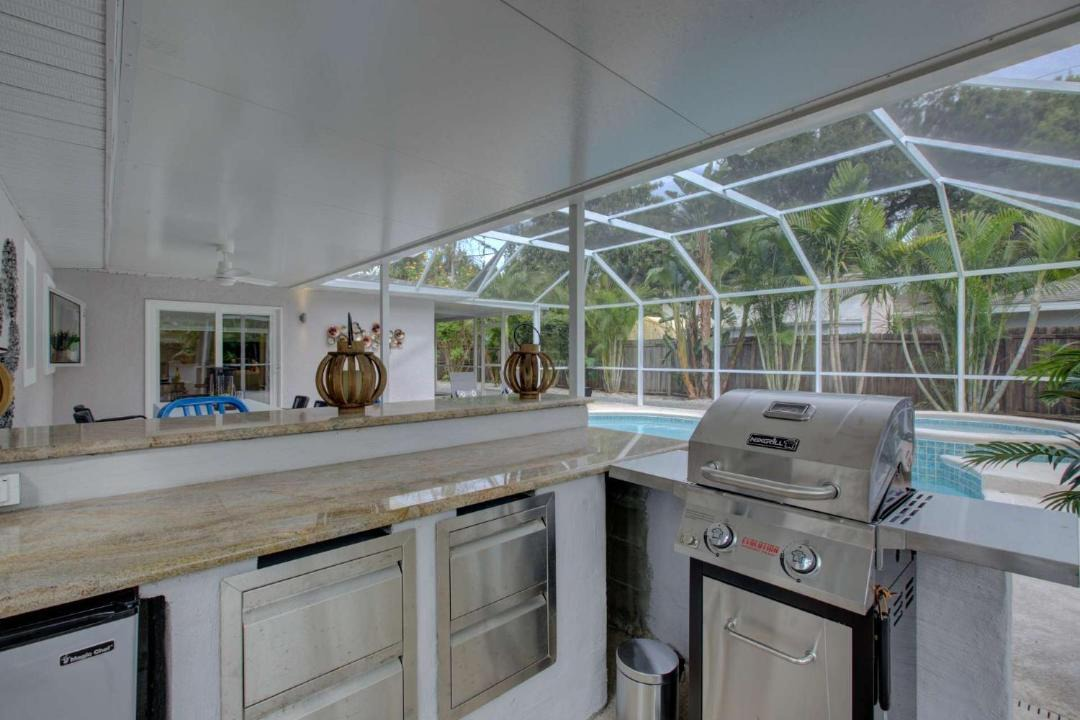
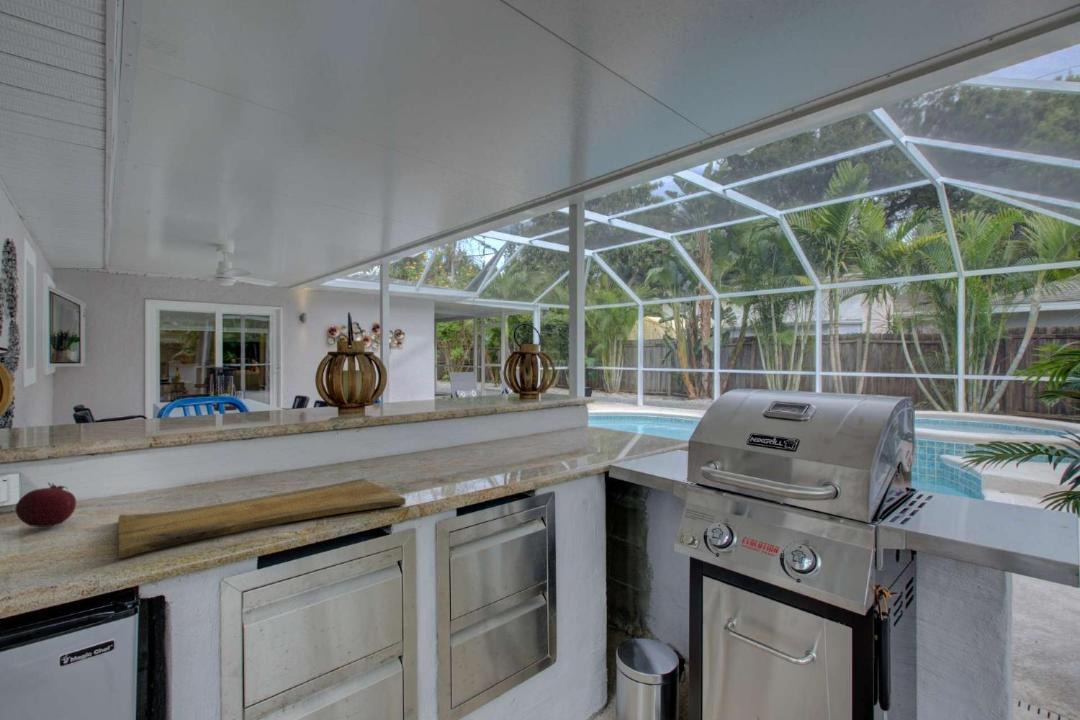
+ cutting board (270, 509)
+ fruit (48, 505)
